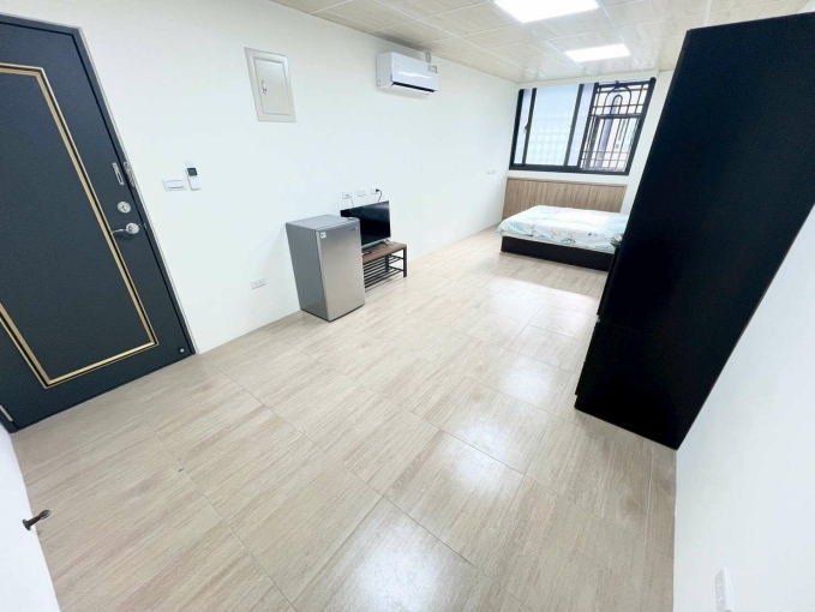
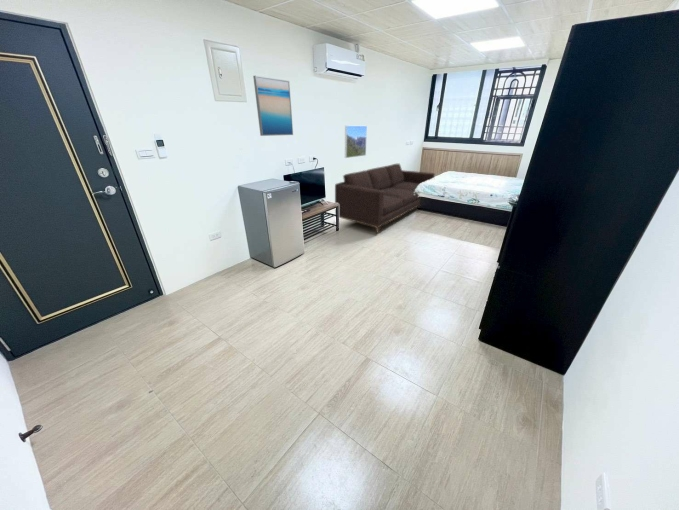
+ wall art (275, 108)
+ sofa (388, 191)
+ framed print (356, 141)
